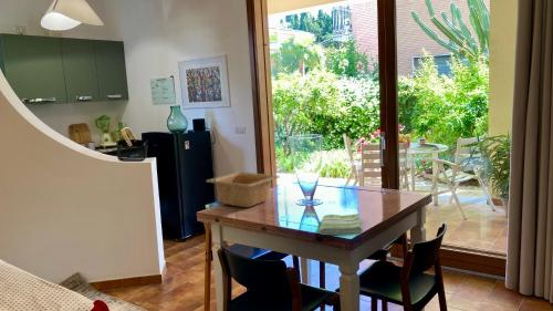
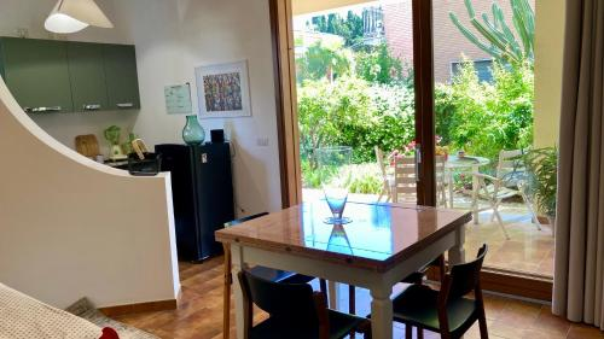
- dish towel (341, 222)
- serving bowl (243, 189)
